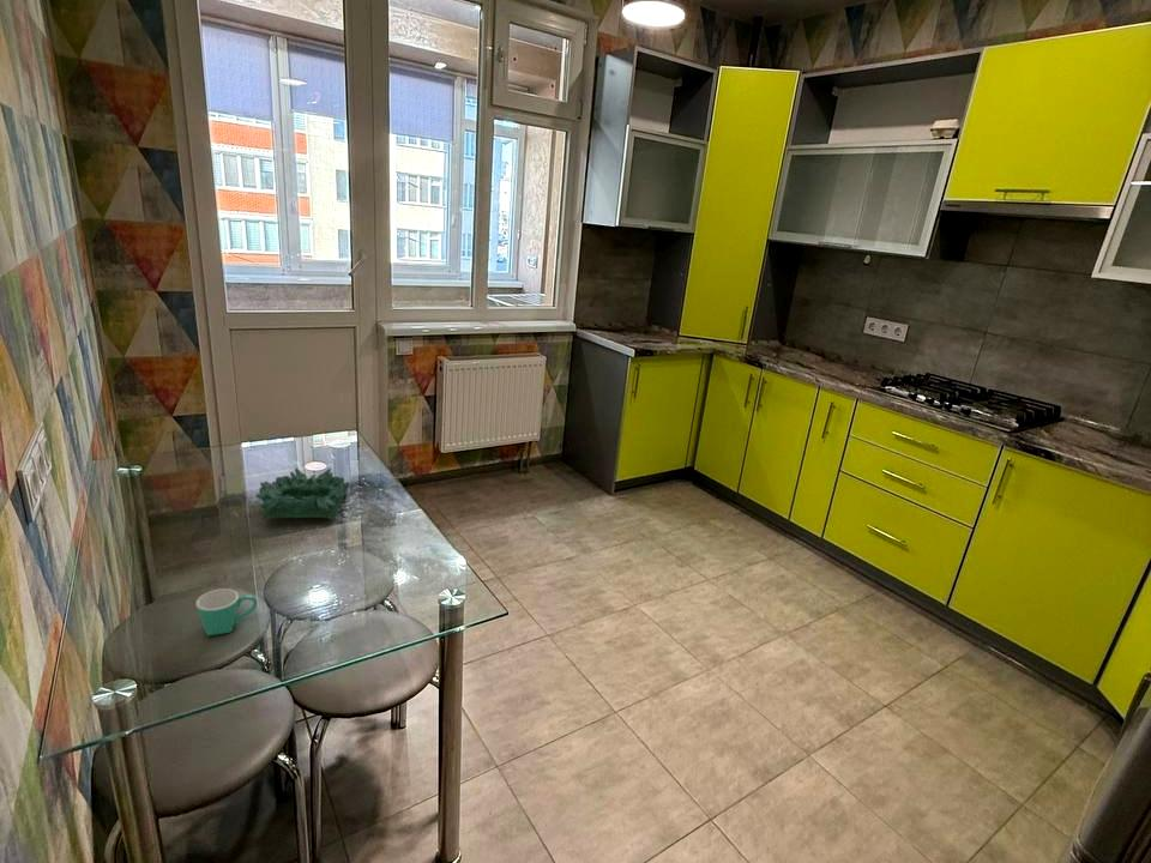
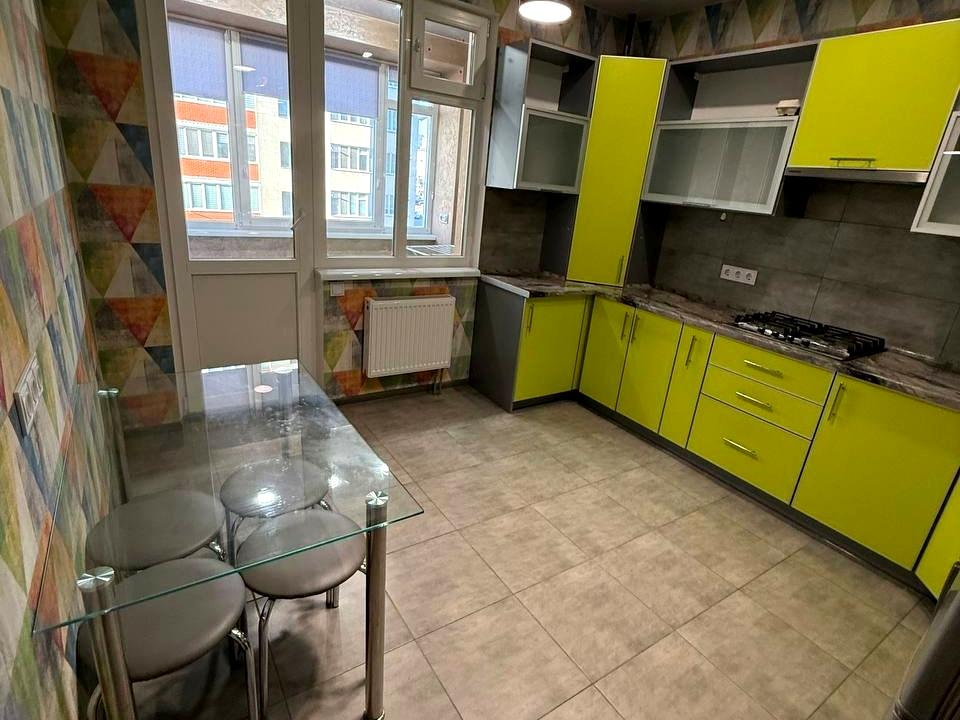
- mug (228, 611)
- decorative bowl (305, 495)
